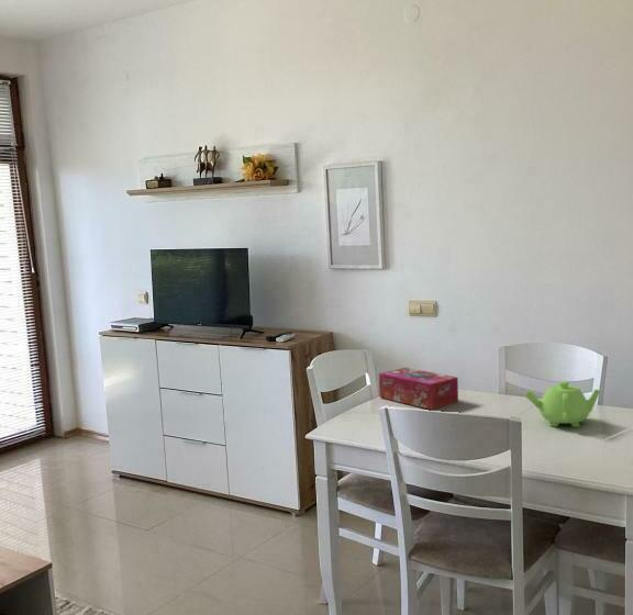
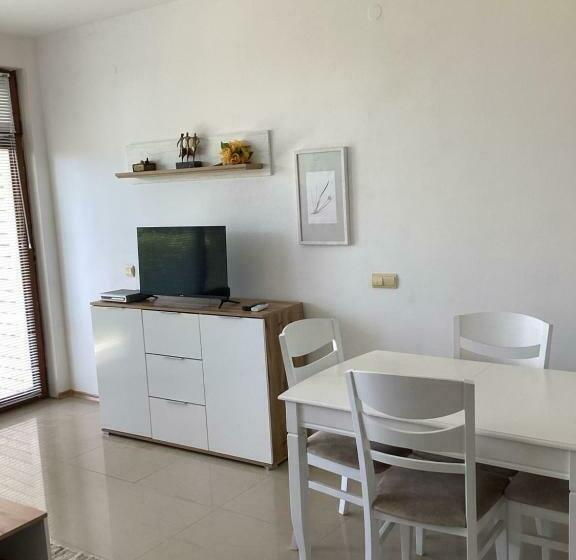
- teapot (562, 402)
- tissue box (418, 387)
